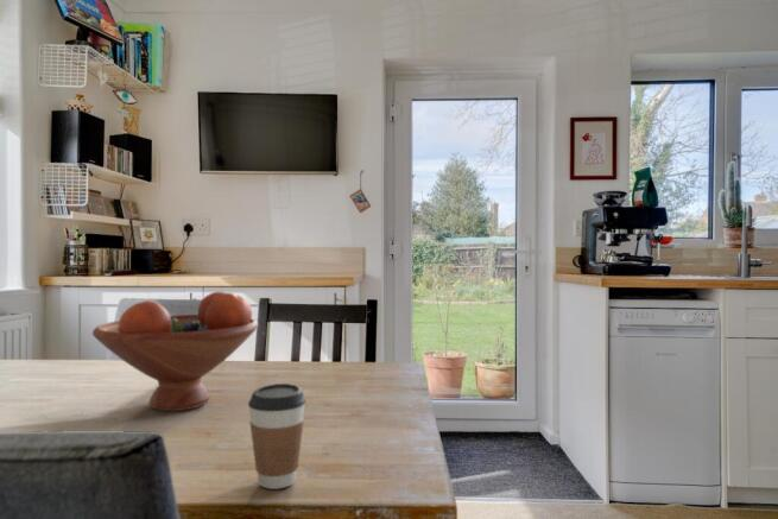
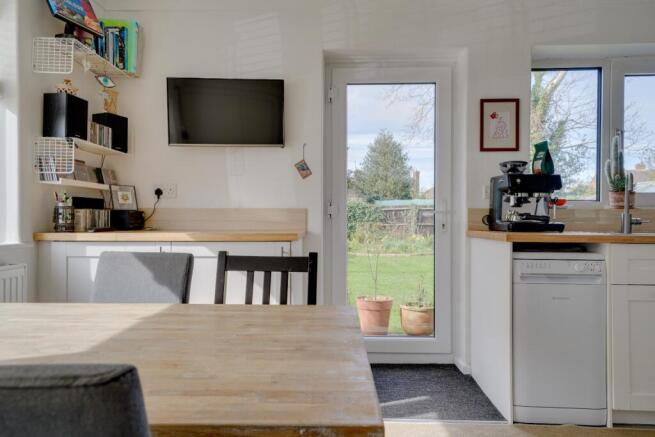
- fruit bowl (179, 348)
- coffee cup (277, 435)
